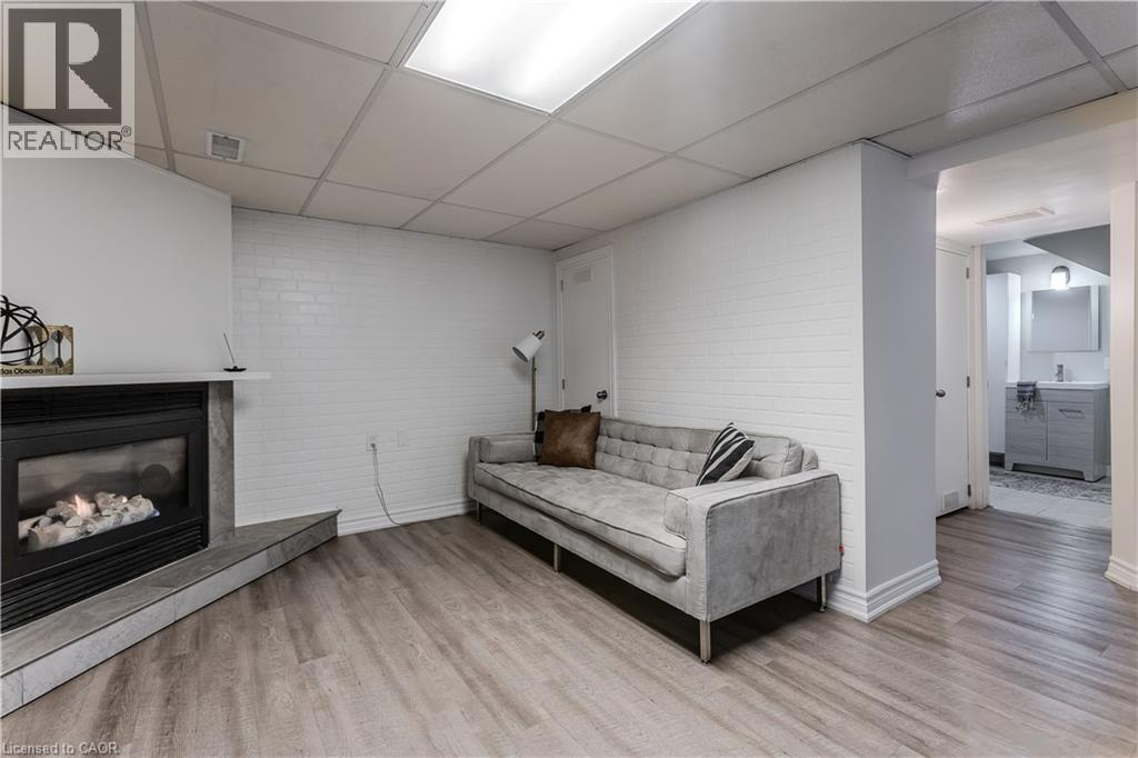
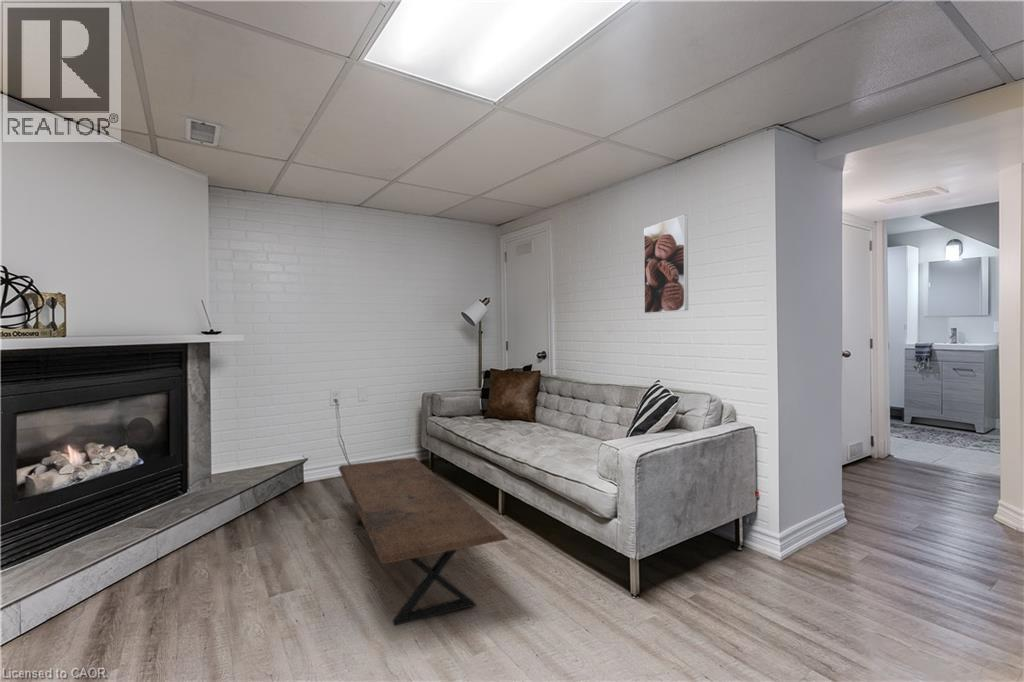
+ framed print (664, 267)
+ coffee table (404, 523)
